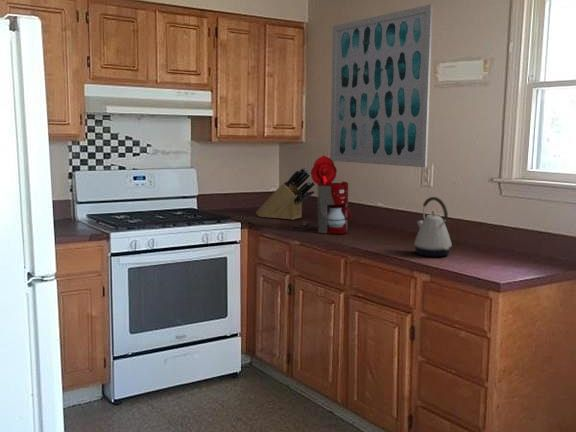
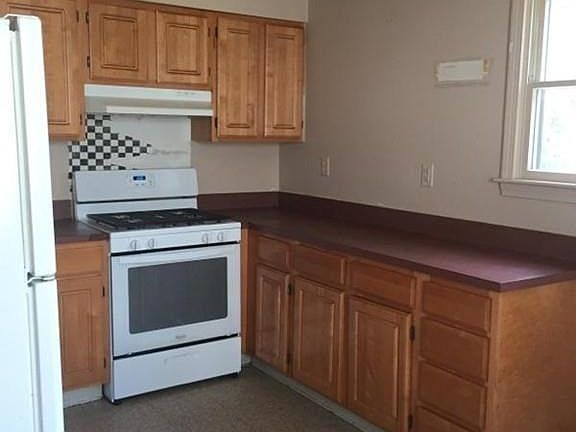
- coffee maker (318, 192)
- kettle (432, 225)
- wall art (376, 91)
- knife block (285, 192)
